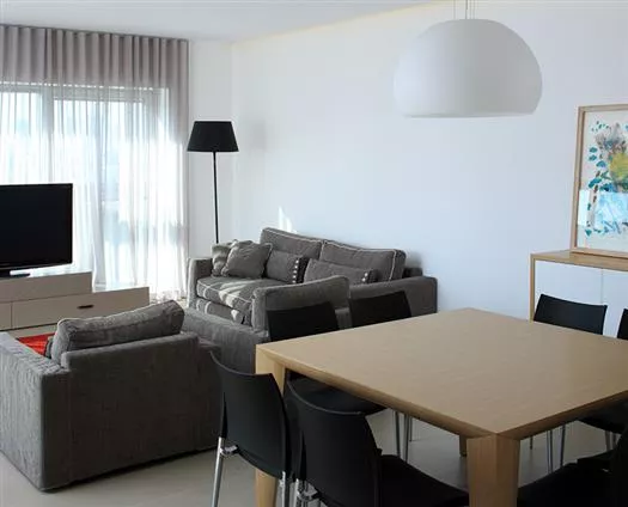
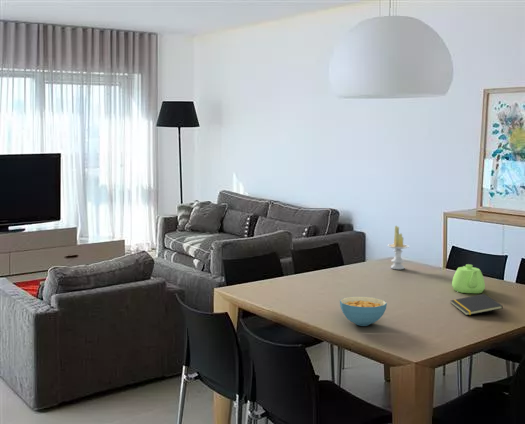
+ teapot (469, 277)
+ candle (398, 247)
+ cereal bowl (362, 312)
+ notepad (475, 304)
